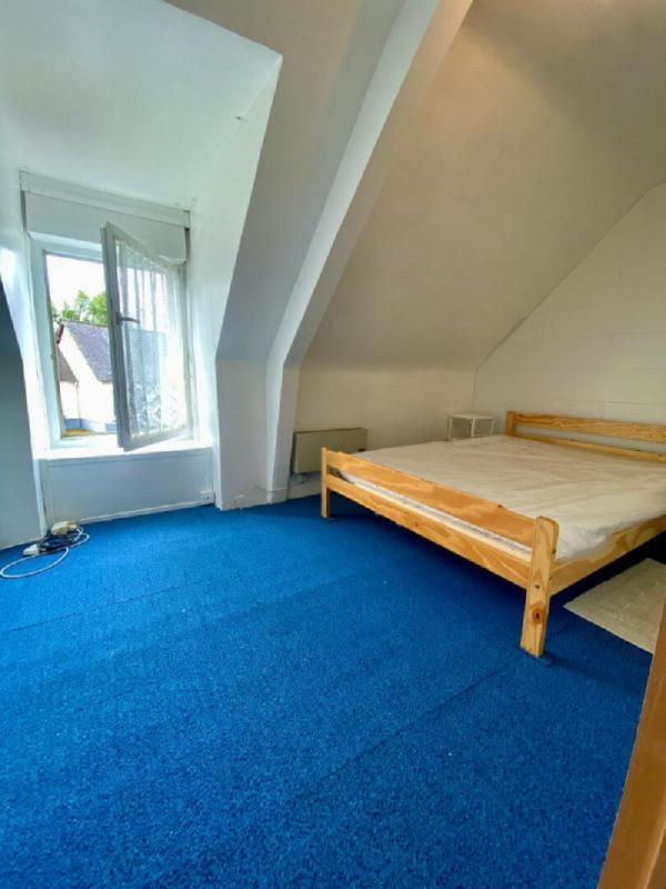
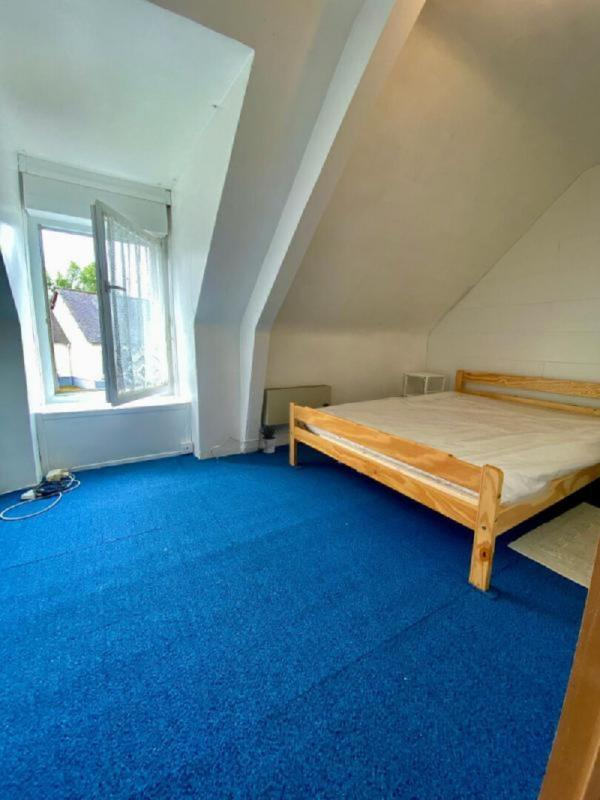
+ potted plant (268, 436)
